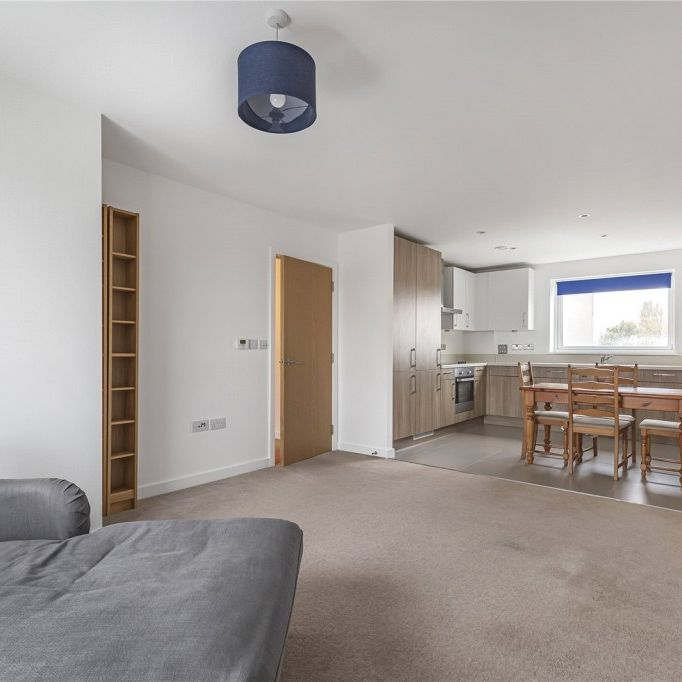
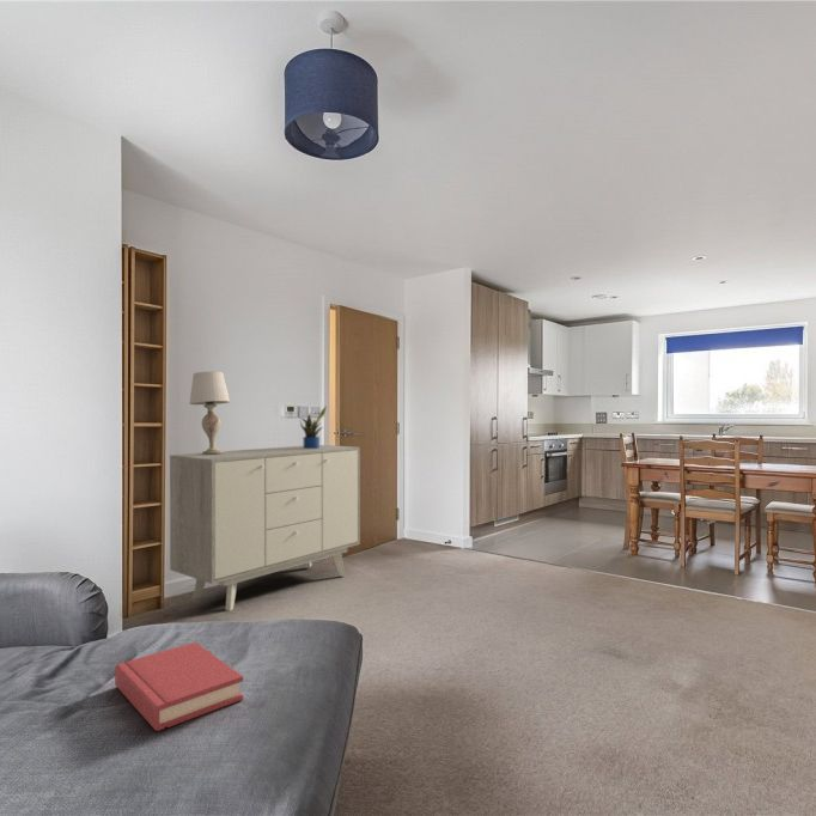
+ table lamp (212, 413)
+ potted plant (312, 426)
+ sideboard (274, 518)
+ hardback book (177, 681)
